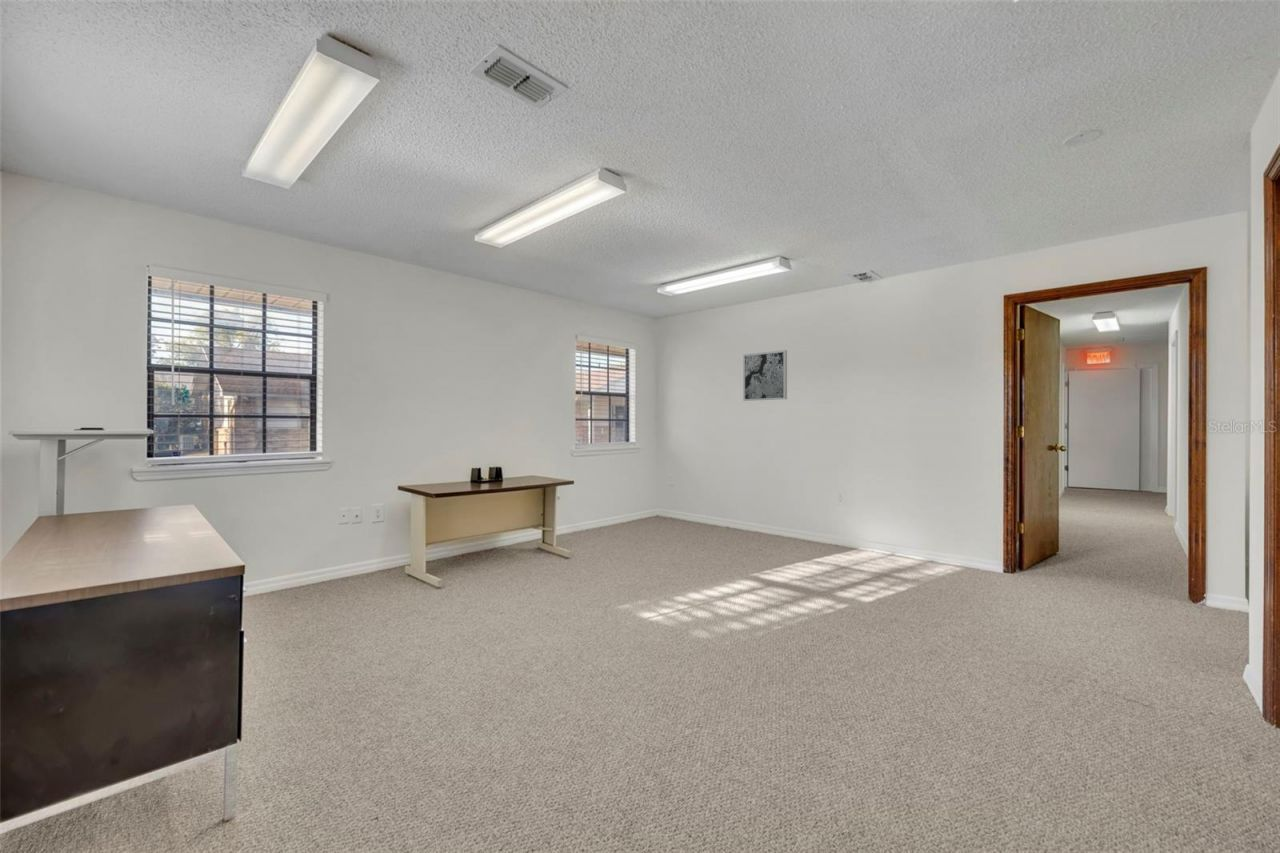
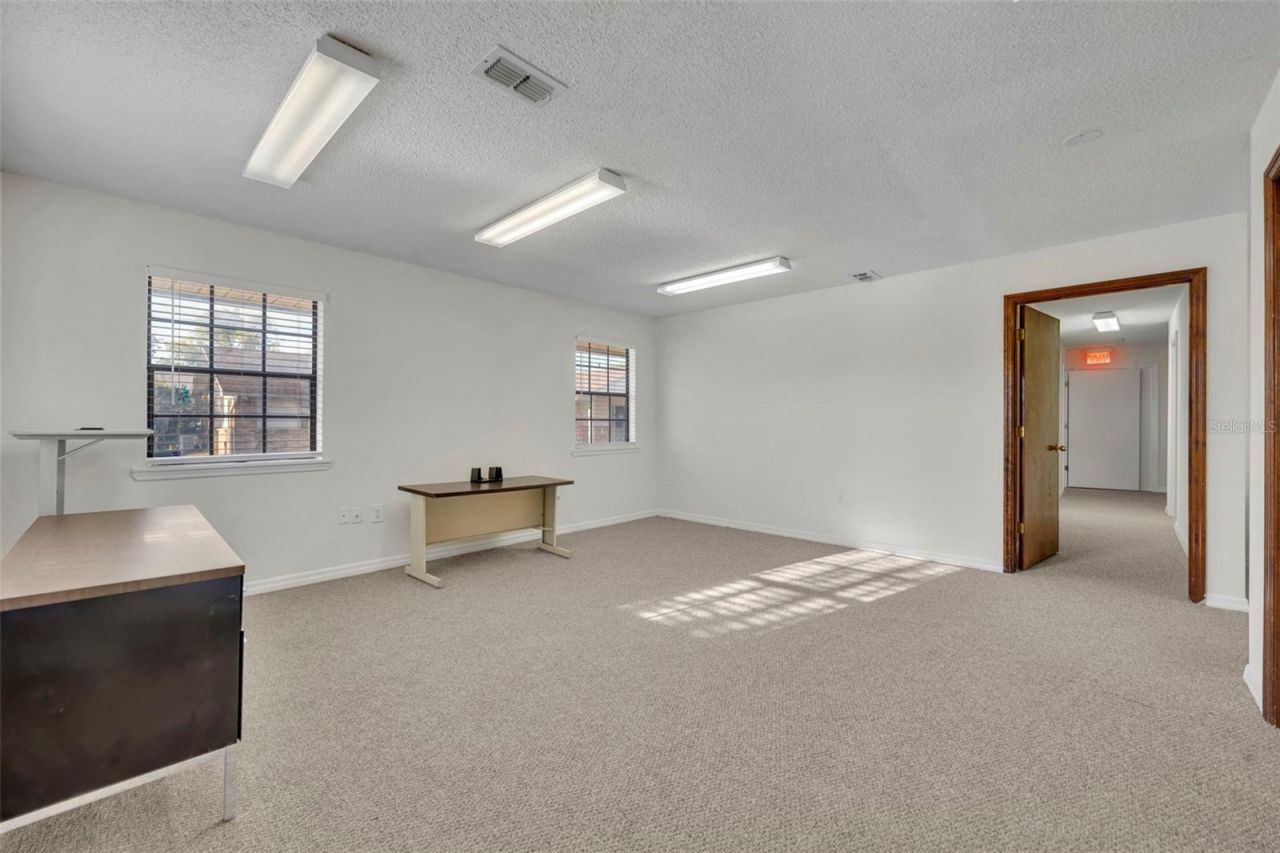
- wall art (764, 376)
